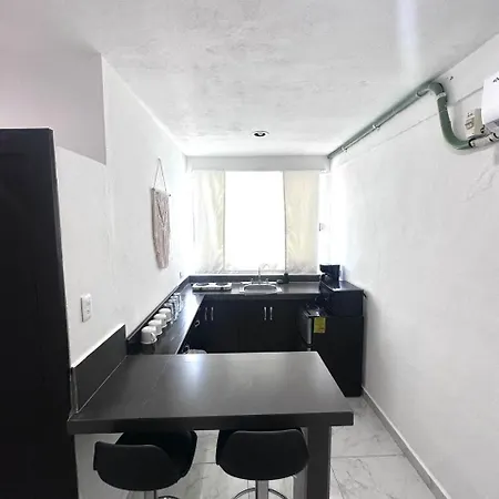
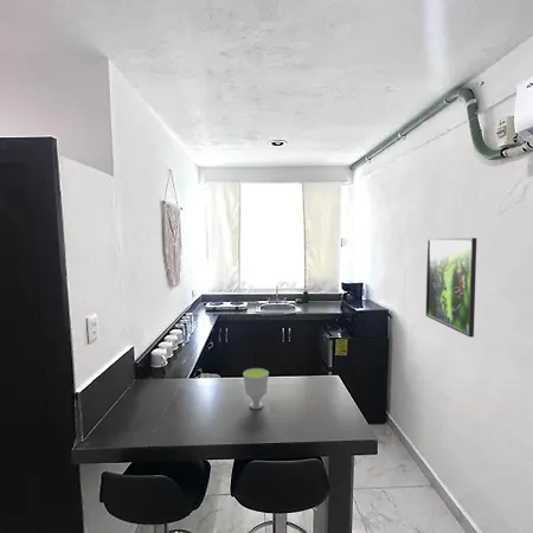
+ cup (256, 388)
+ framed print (448, 282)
